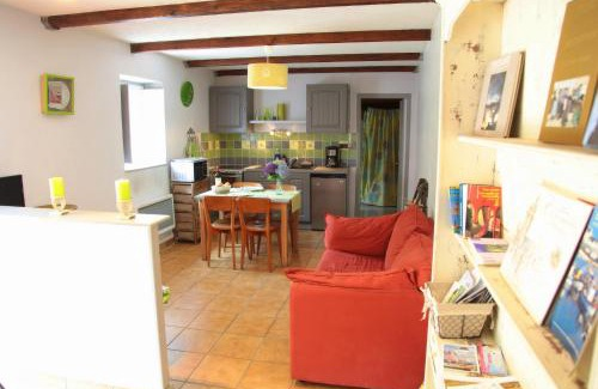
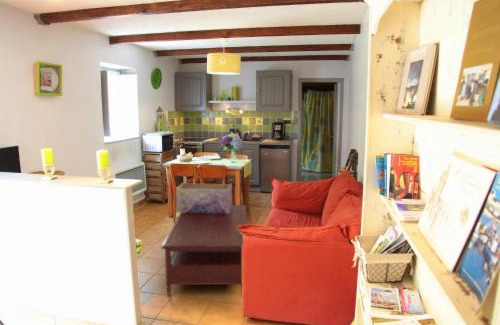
+ coffee table (211, 244)
+ decorative box (204, 197)
